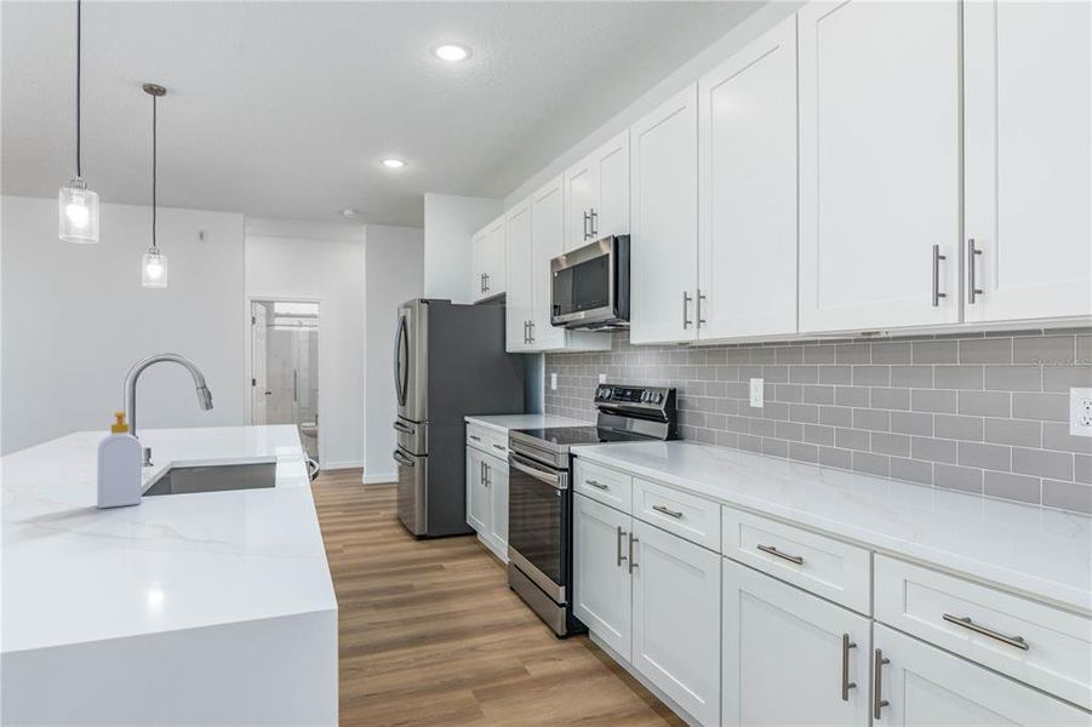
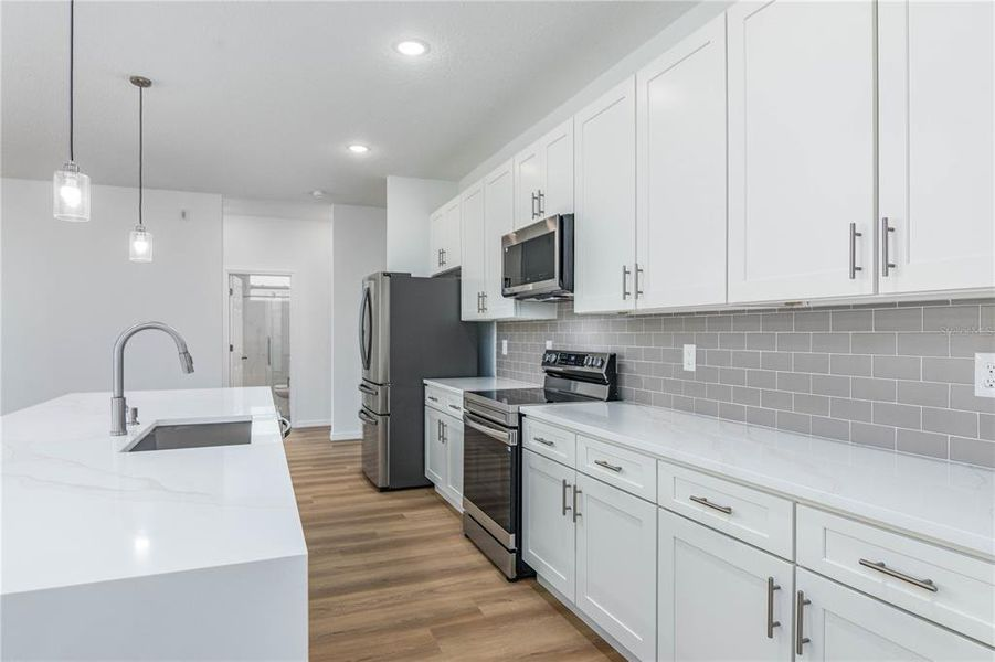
- soap bottle (119, 458)
